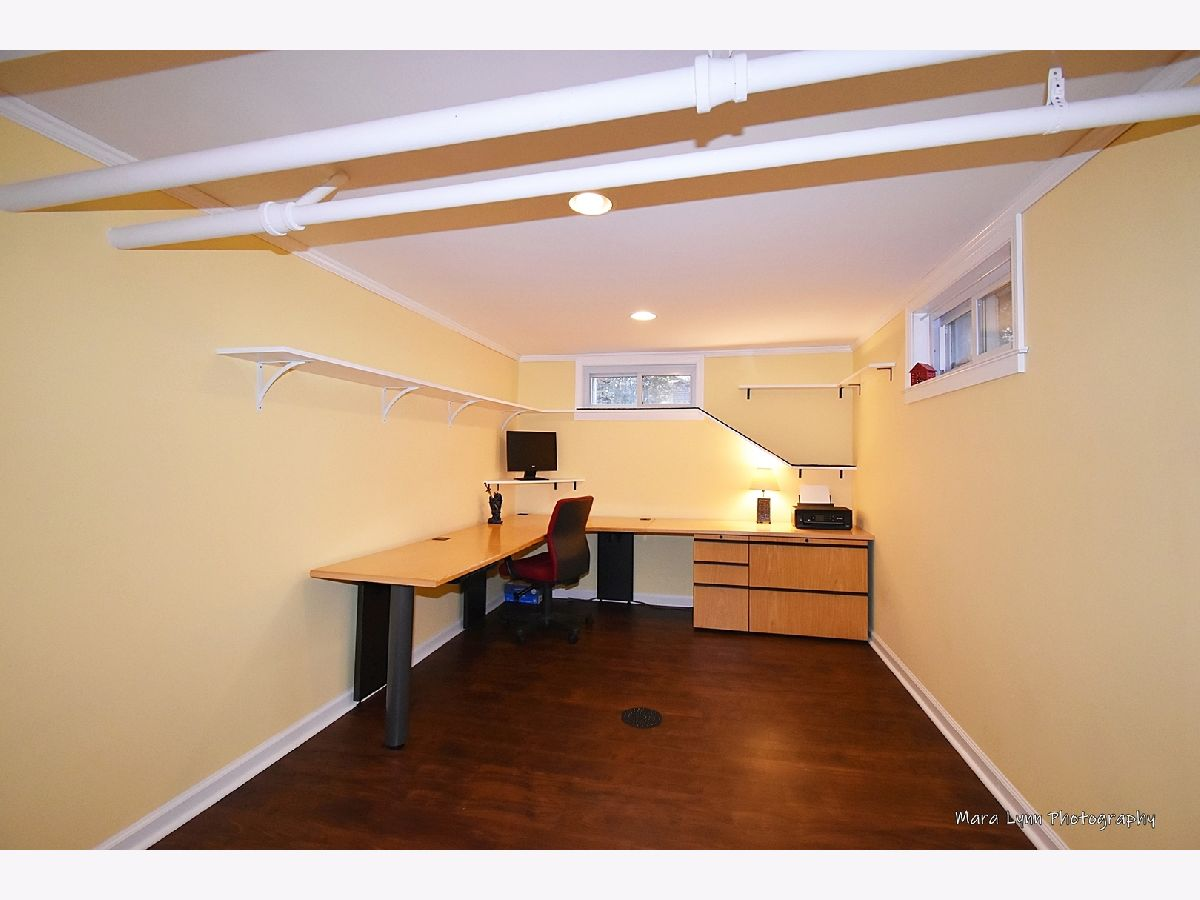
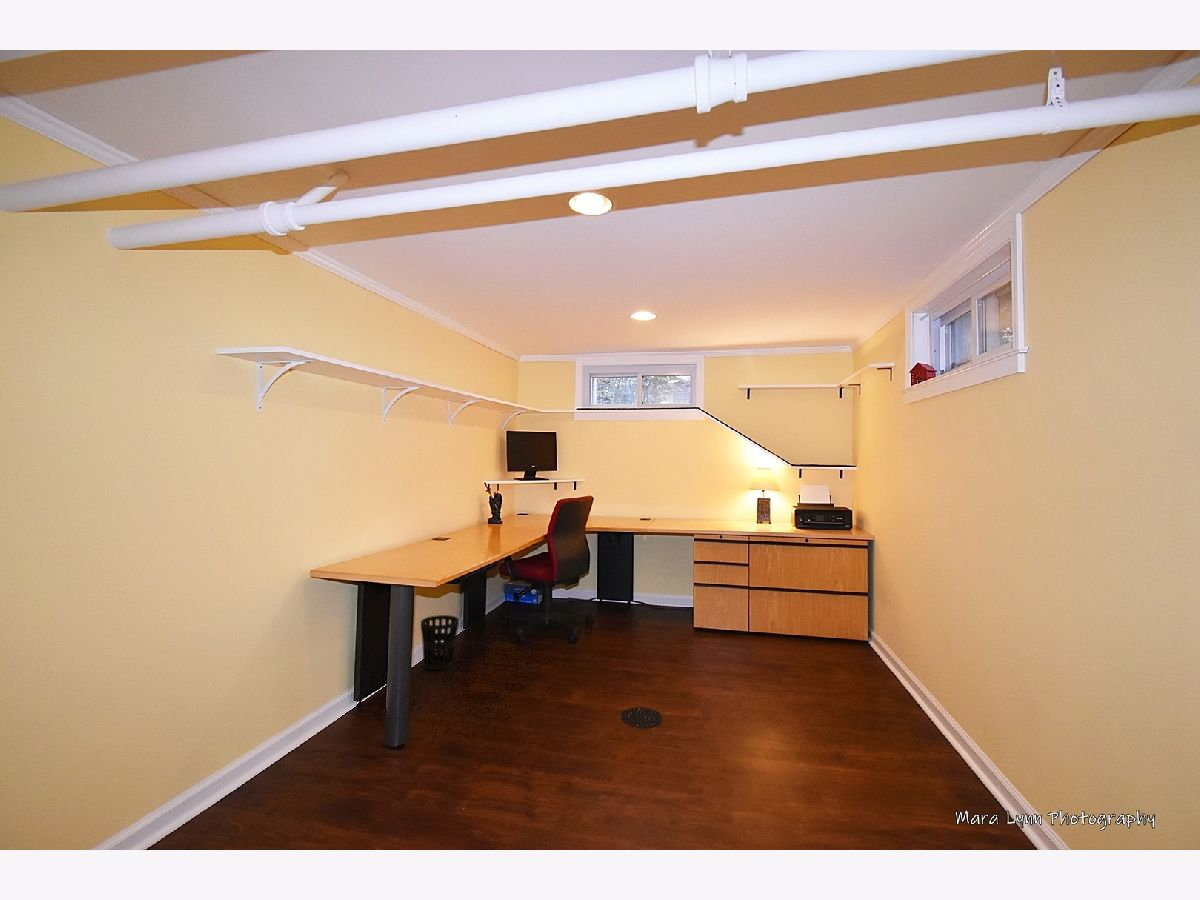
+ wastebasket (439, 642)
